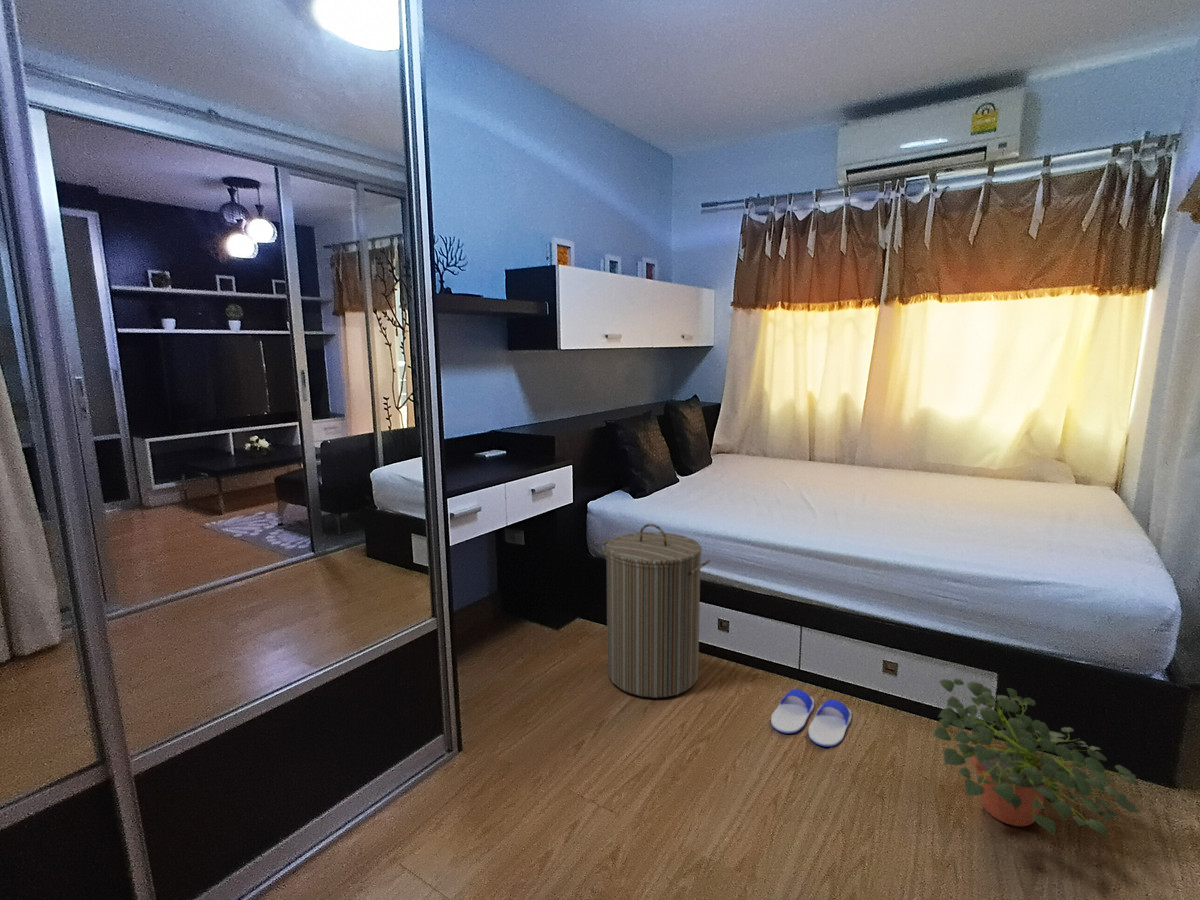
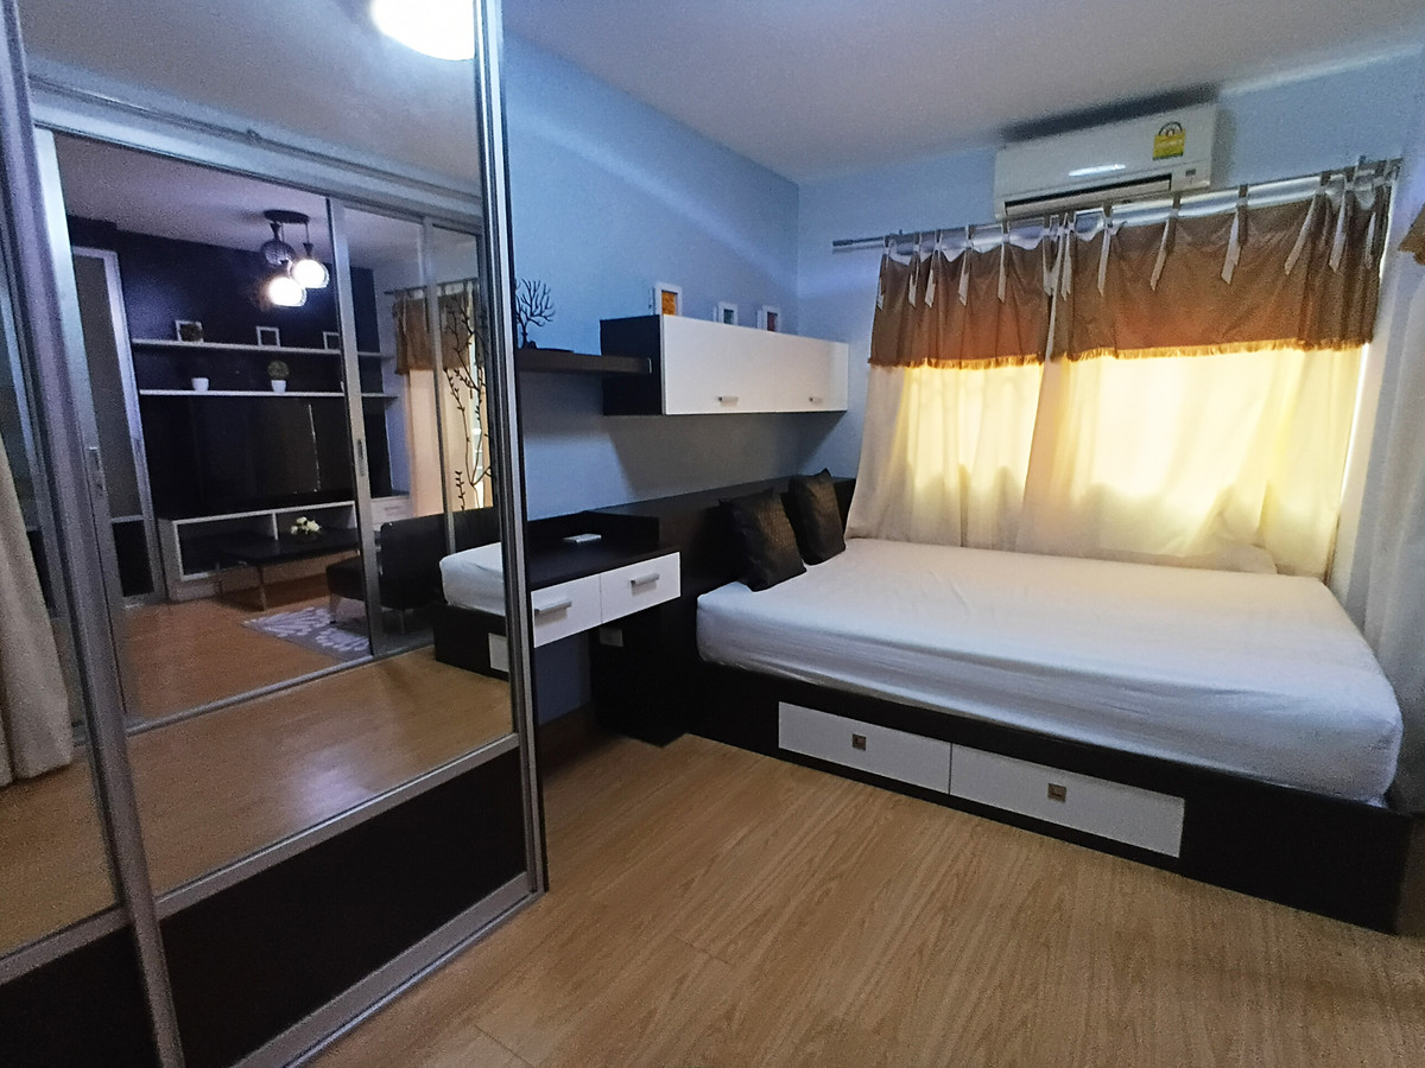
- laundry hamper (653, 600)
- flip-flop (811, 711)
- potted plant (1027, 767)
